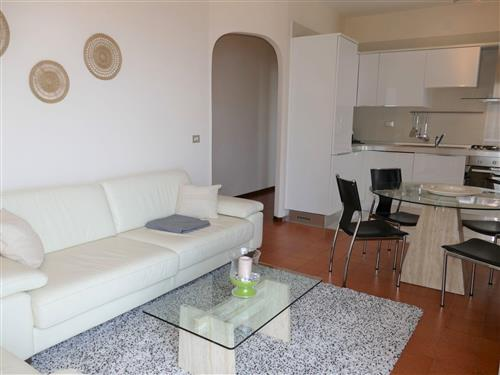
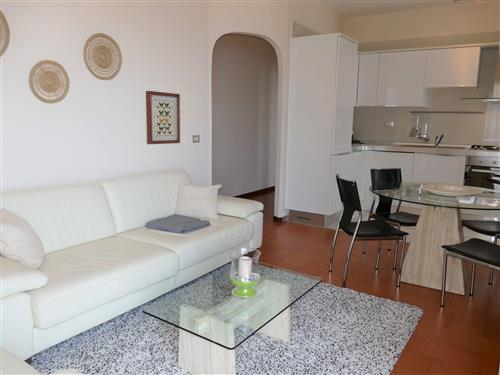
+ wall art (163, 118)
